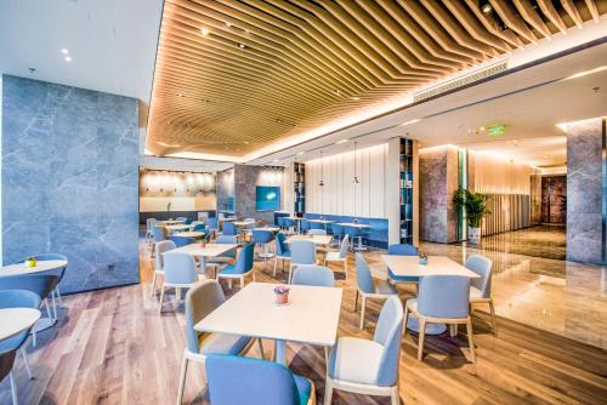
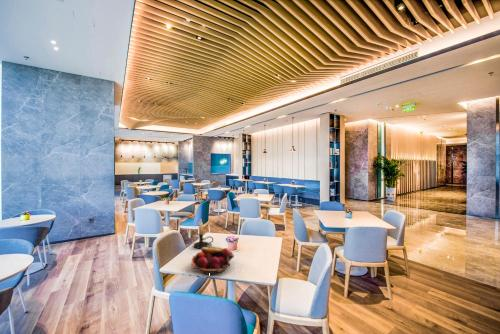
+ candle holder (202, 232)
+ fruit basket (212, 258)
